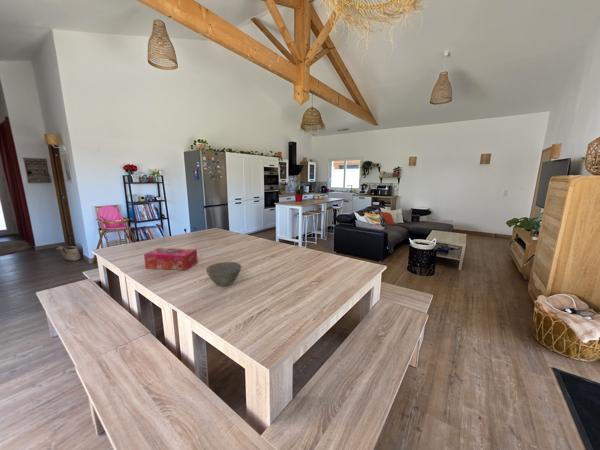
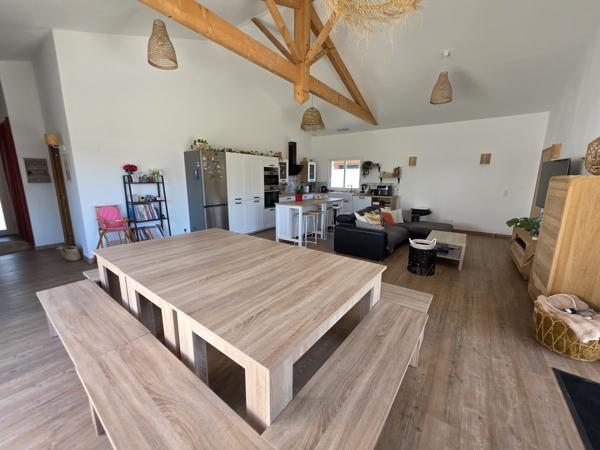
- bowl (223, 275)
- tissue box (171, 258)
